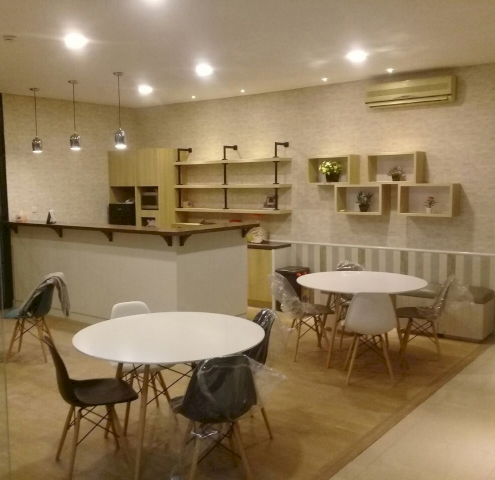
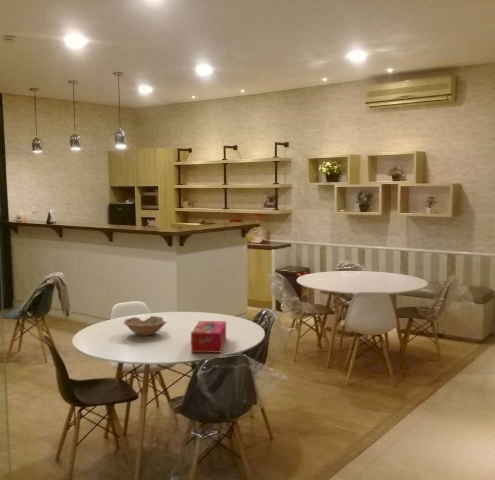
+ tissue box (209, 336)
+ bowl (145, 327)
